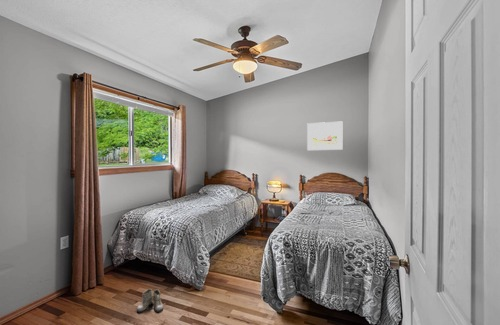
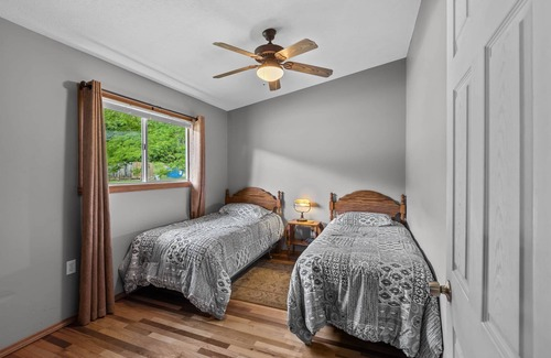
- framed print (324, 136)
- boots (150, 300)
